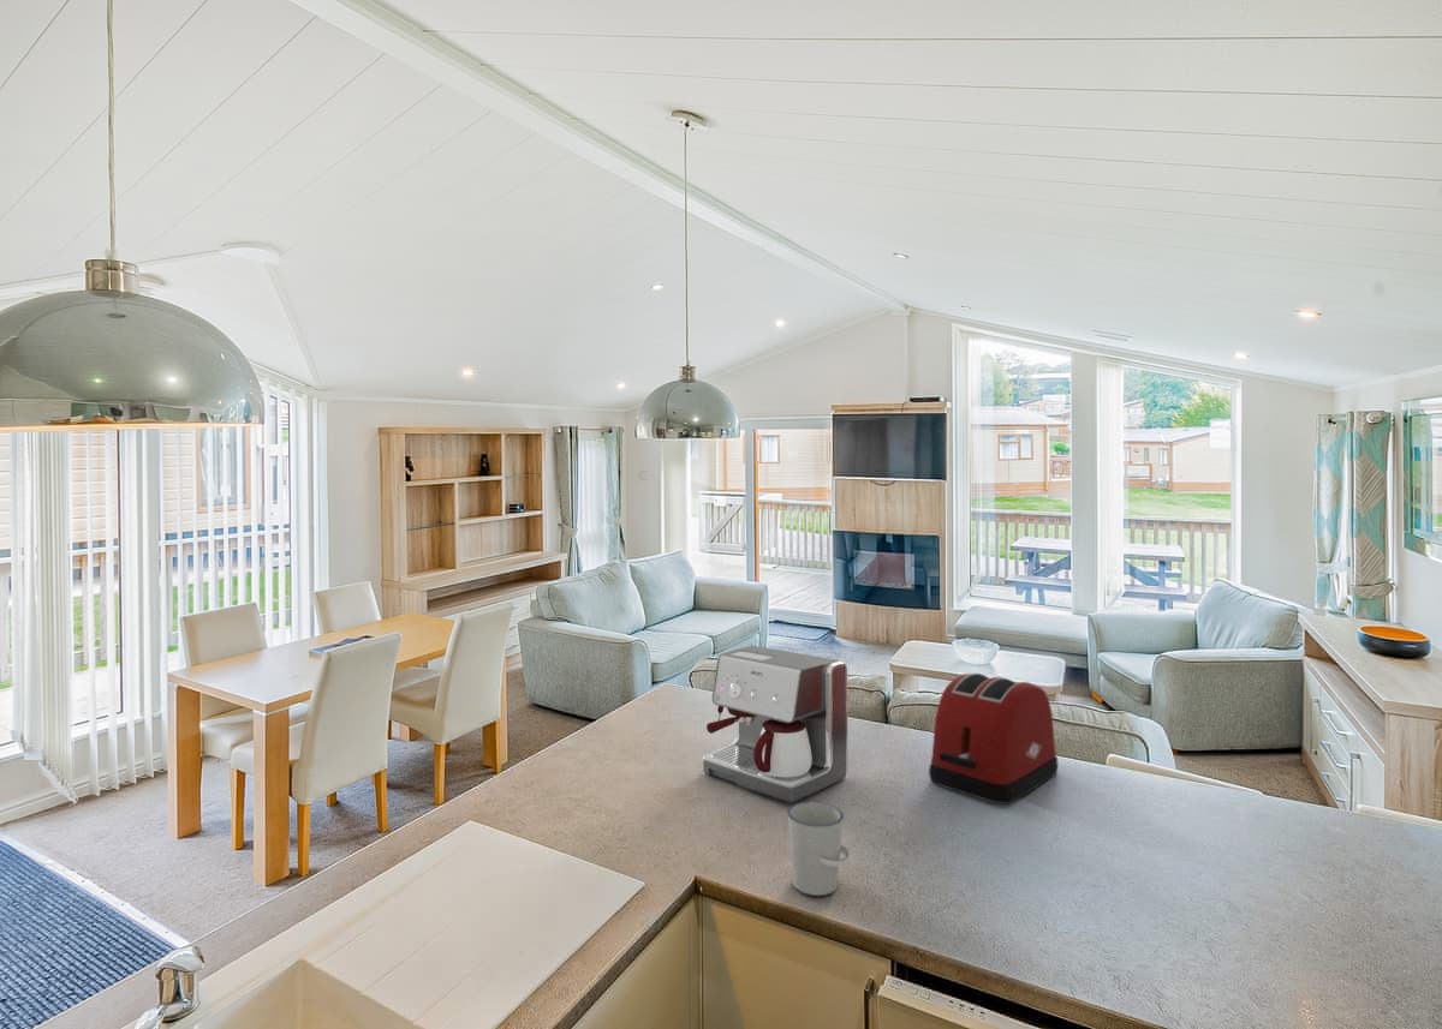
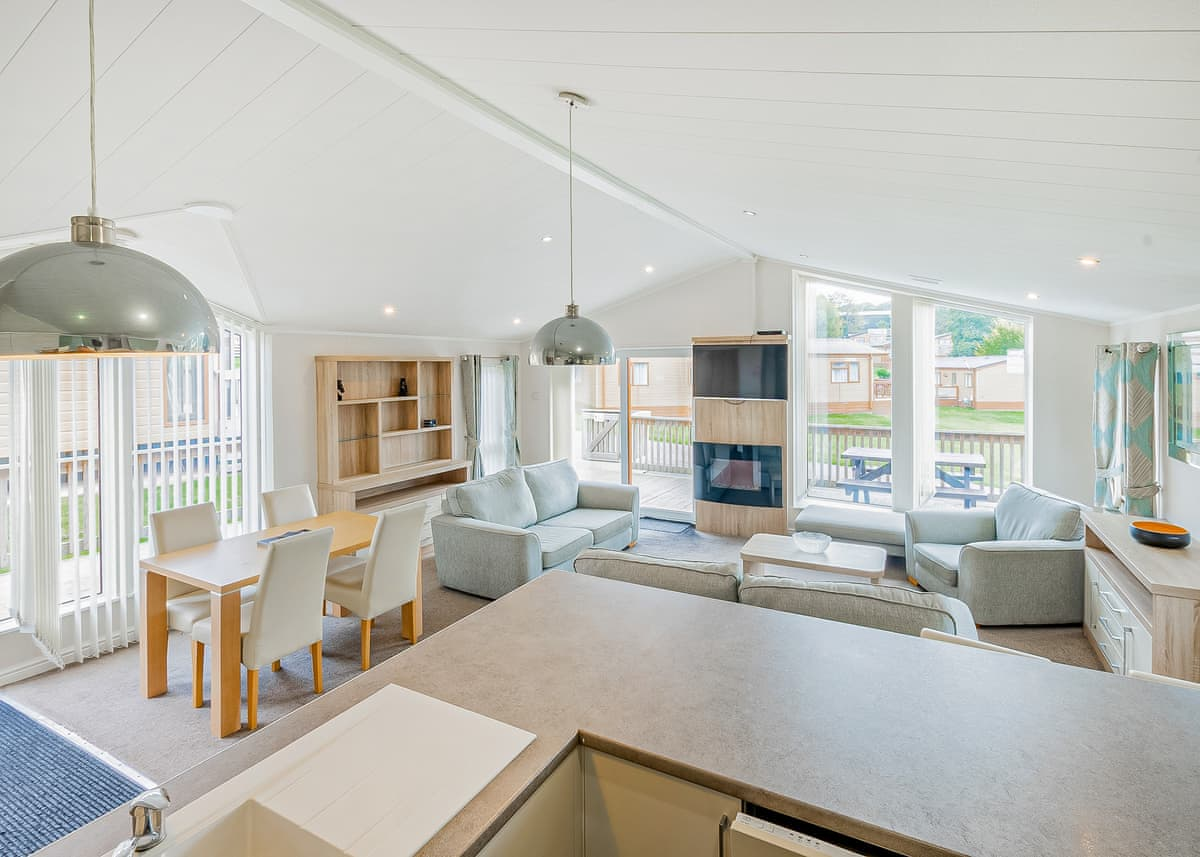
- coffee maker (774, 716)
- toaster (994, 726)
- cup (818, 850)
